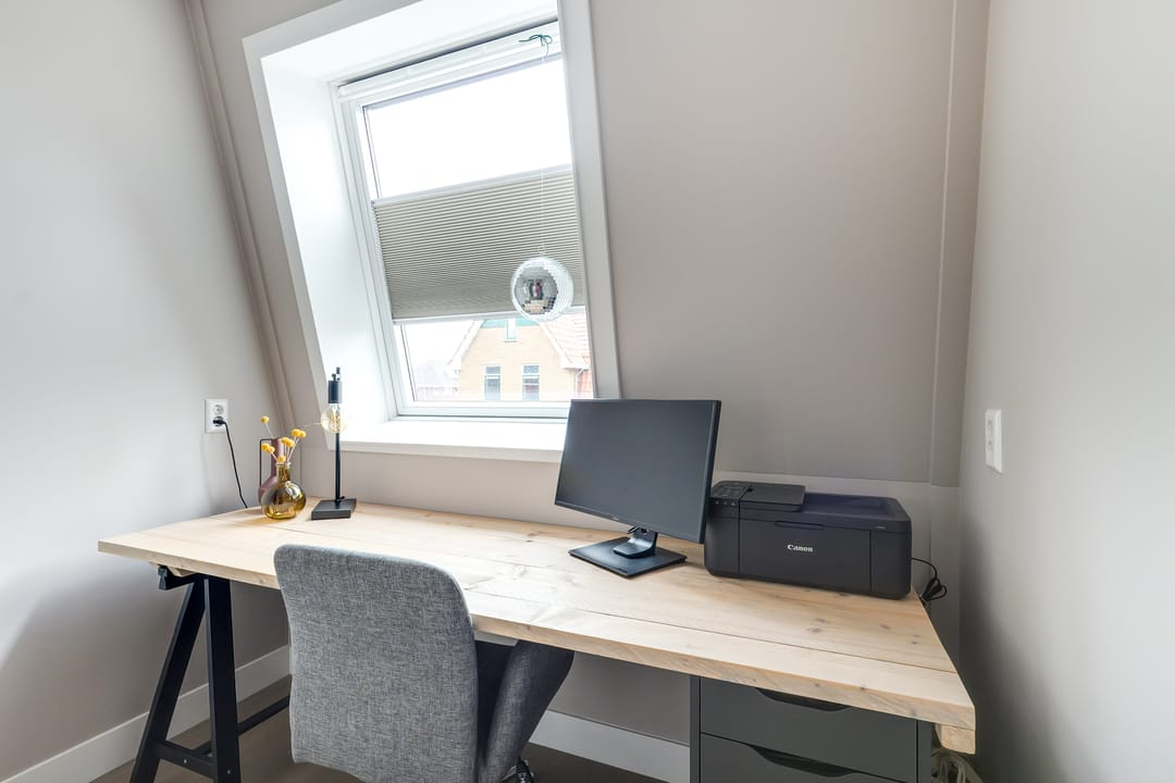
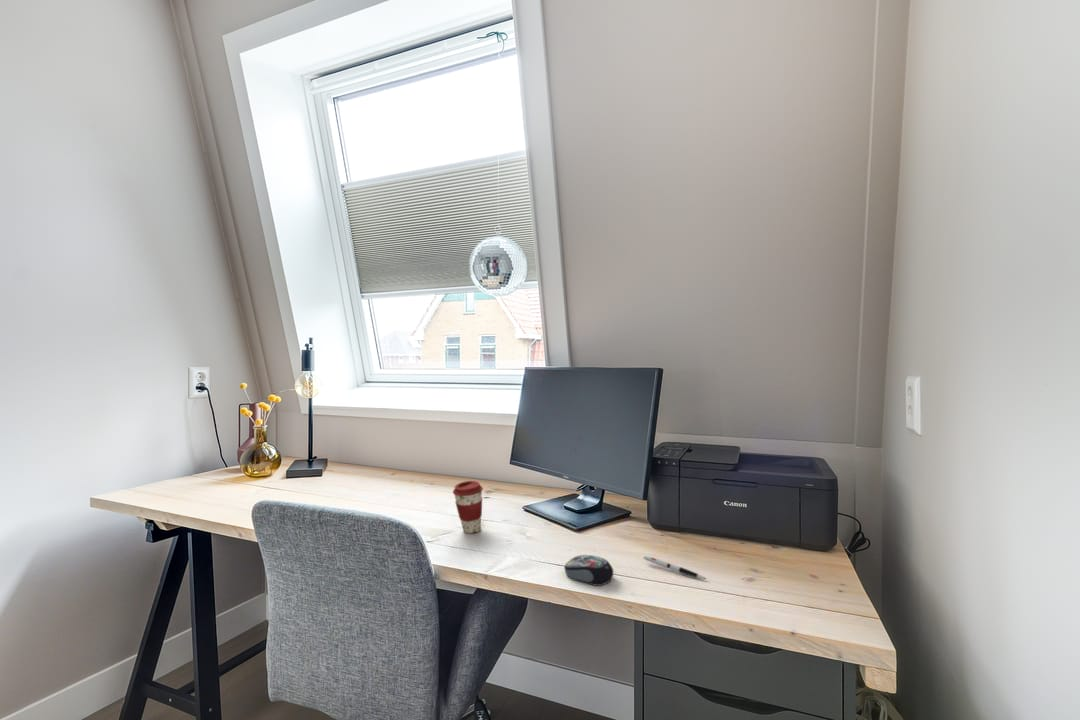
+ pen (674, 567)
+ coffee cup (469, 507)
+ computer mouse (588, 566)
